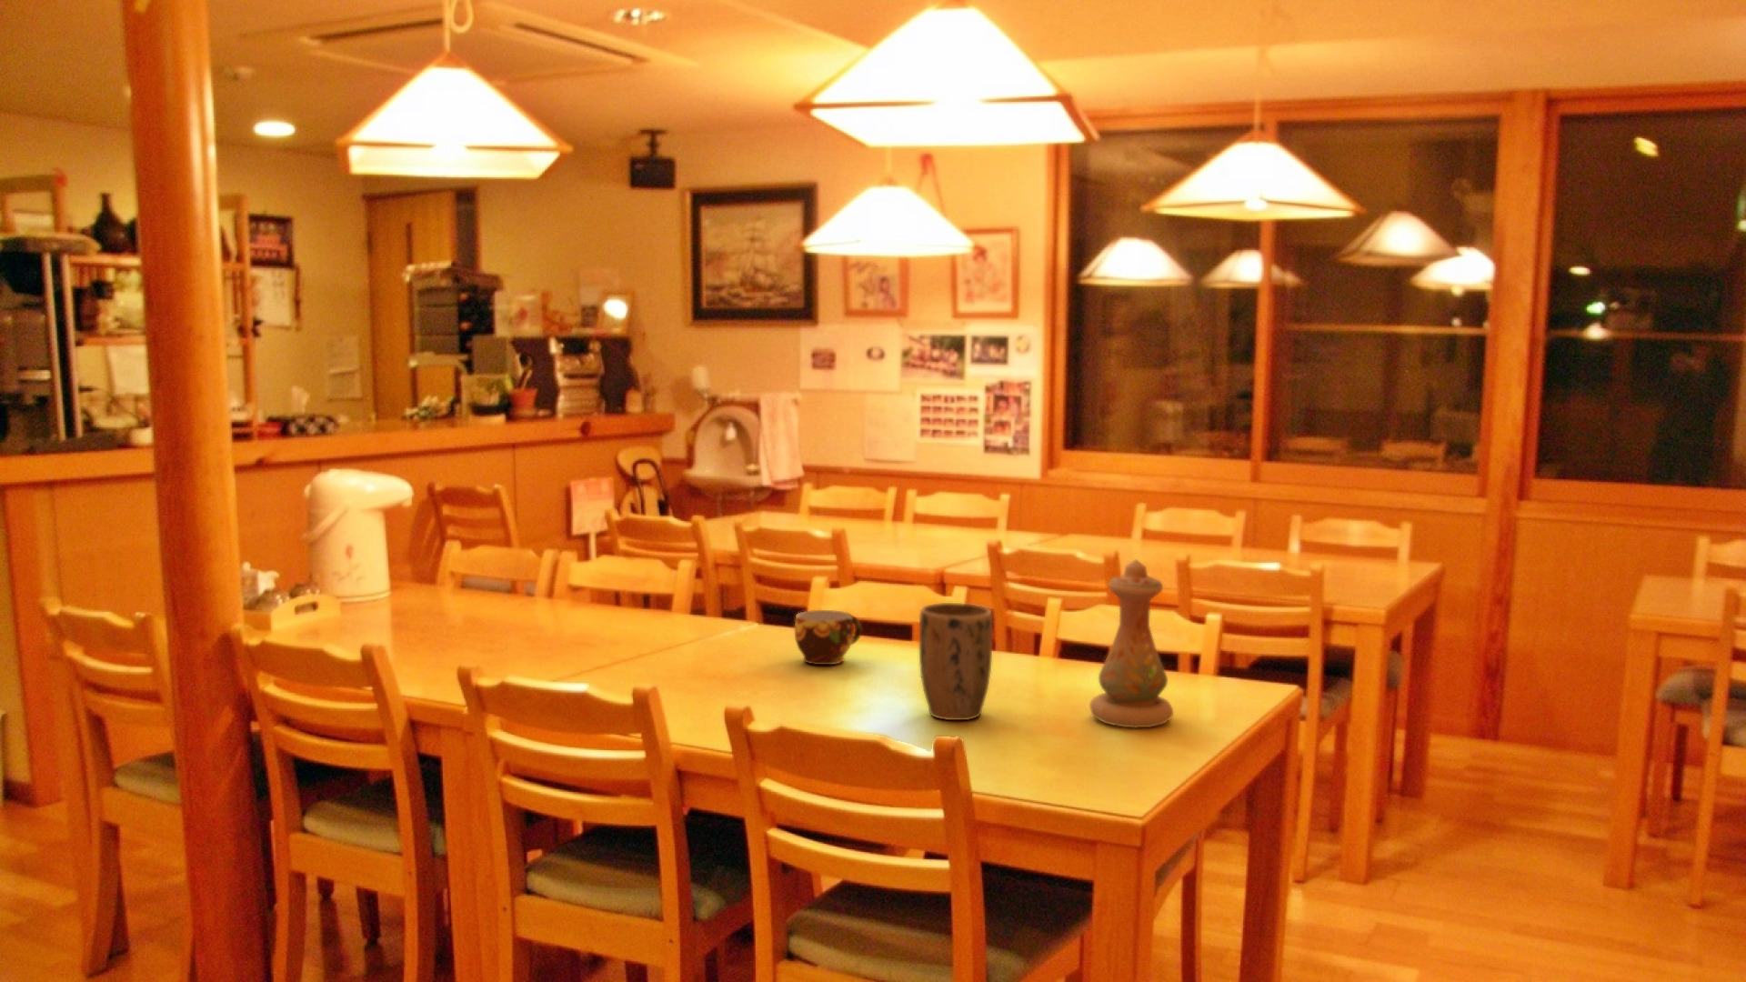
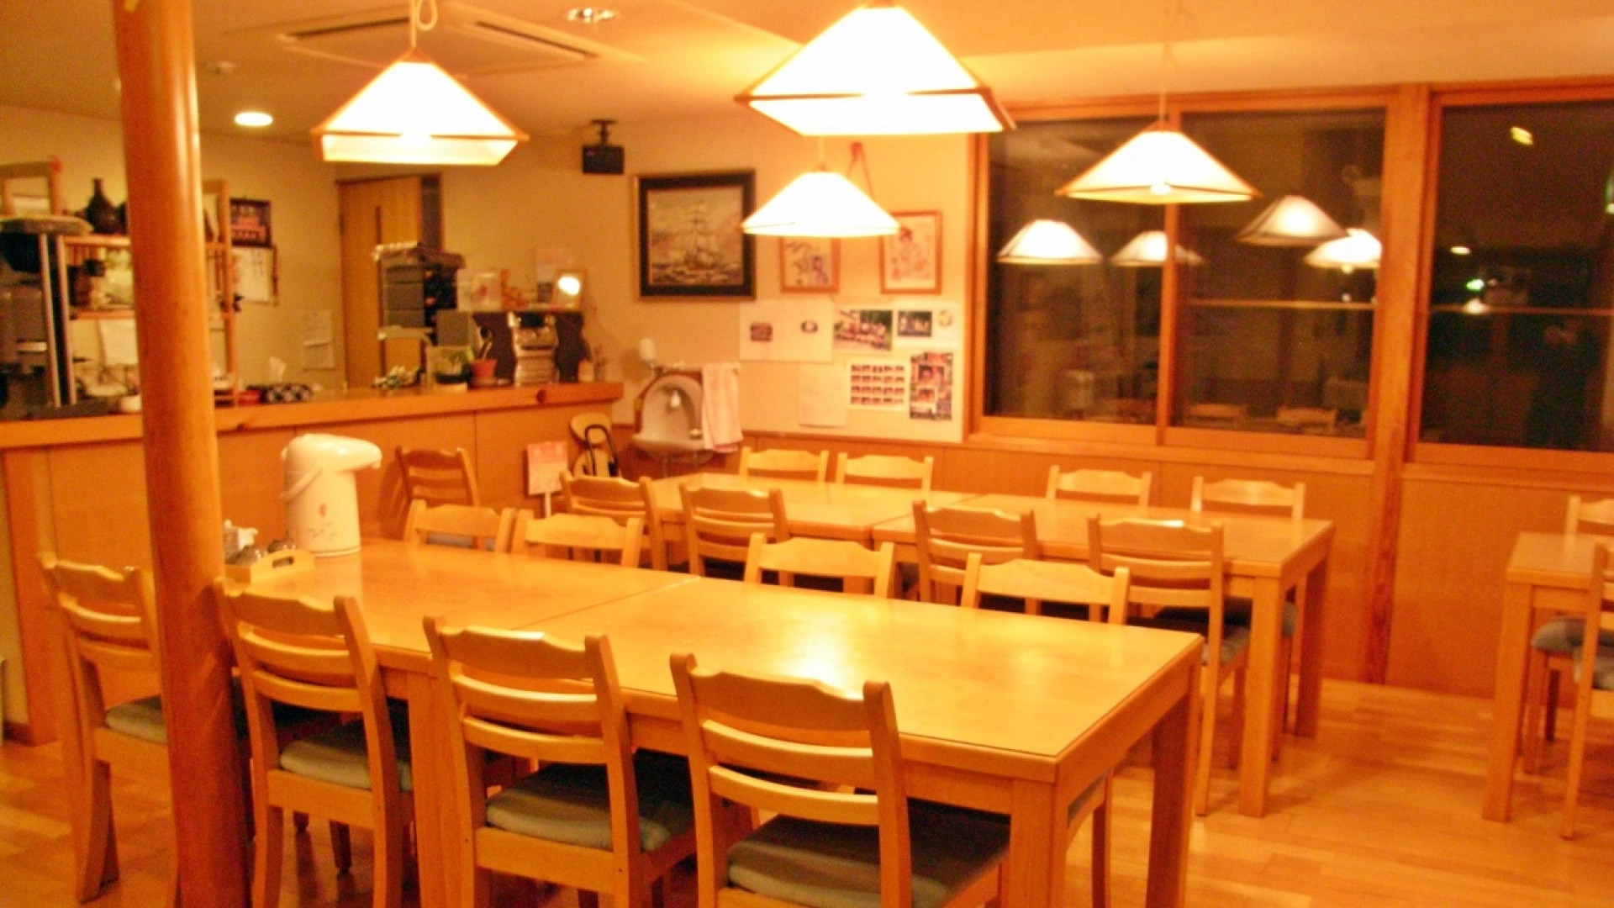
- plant pot (955, 661)
- cup (826, 638)
- vase (1133, 638)
